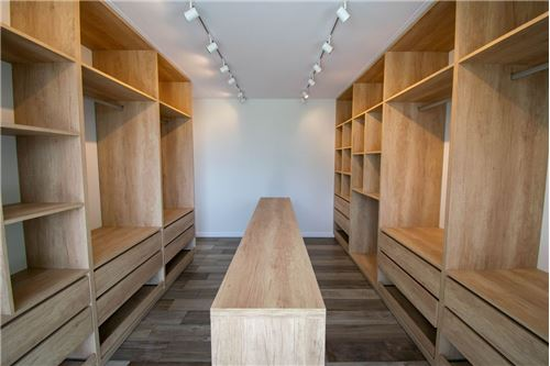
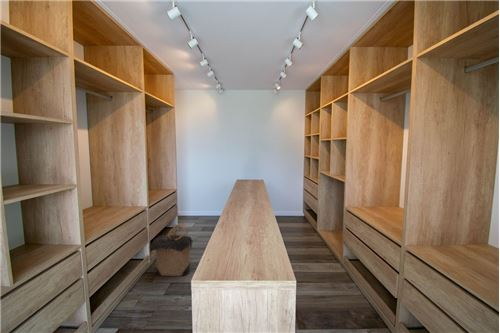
+ laundry hamper (172, 250)
